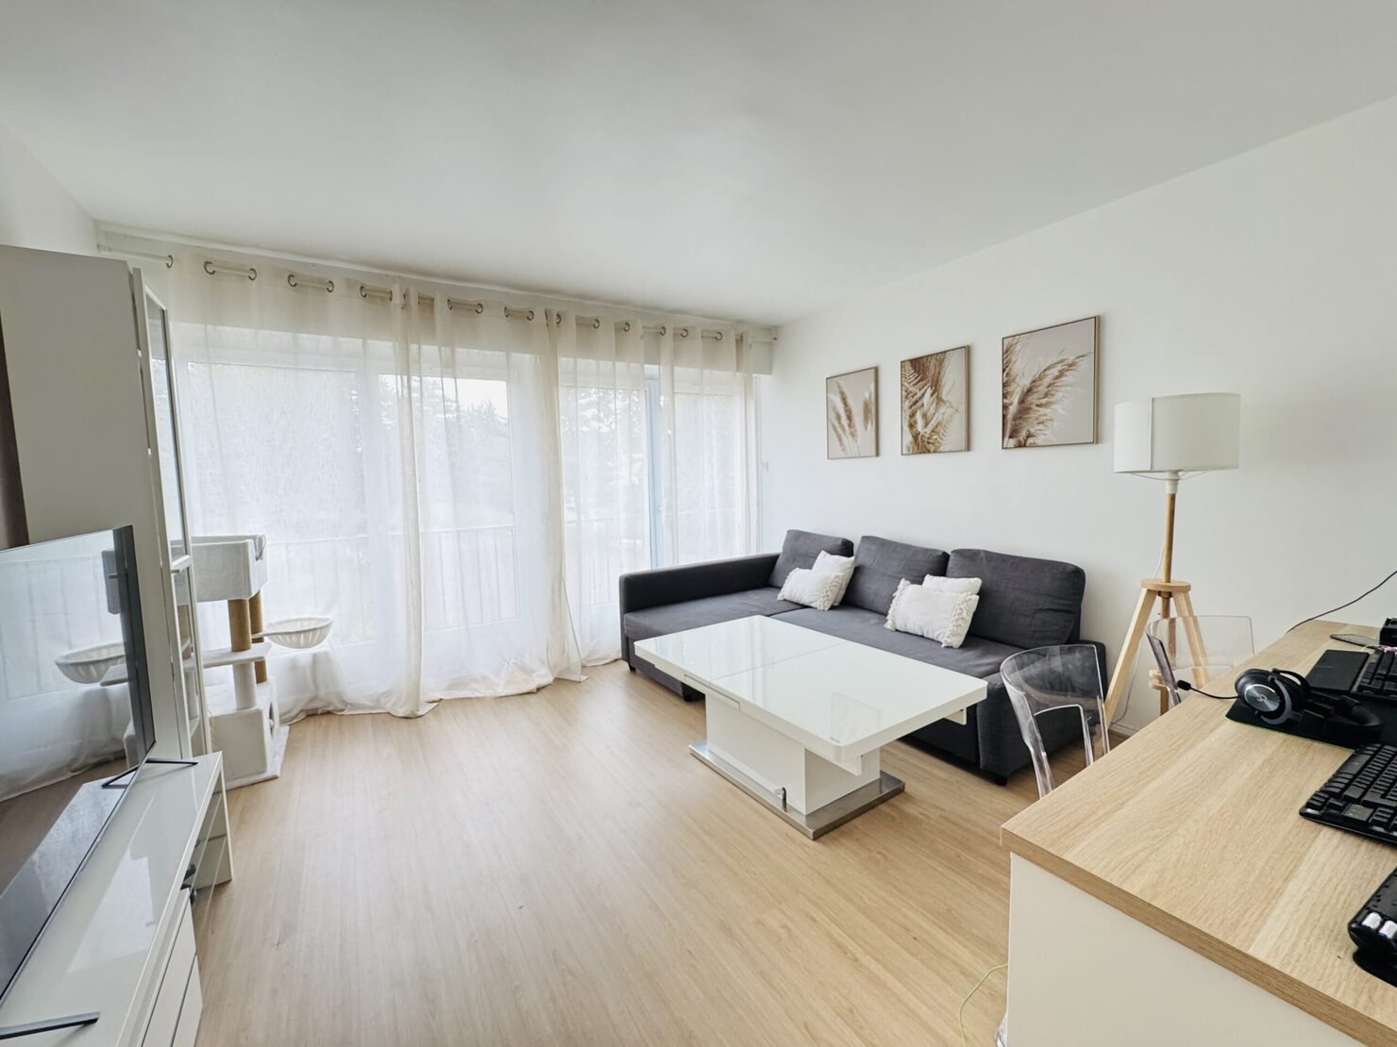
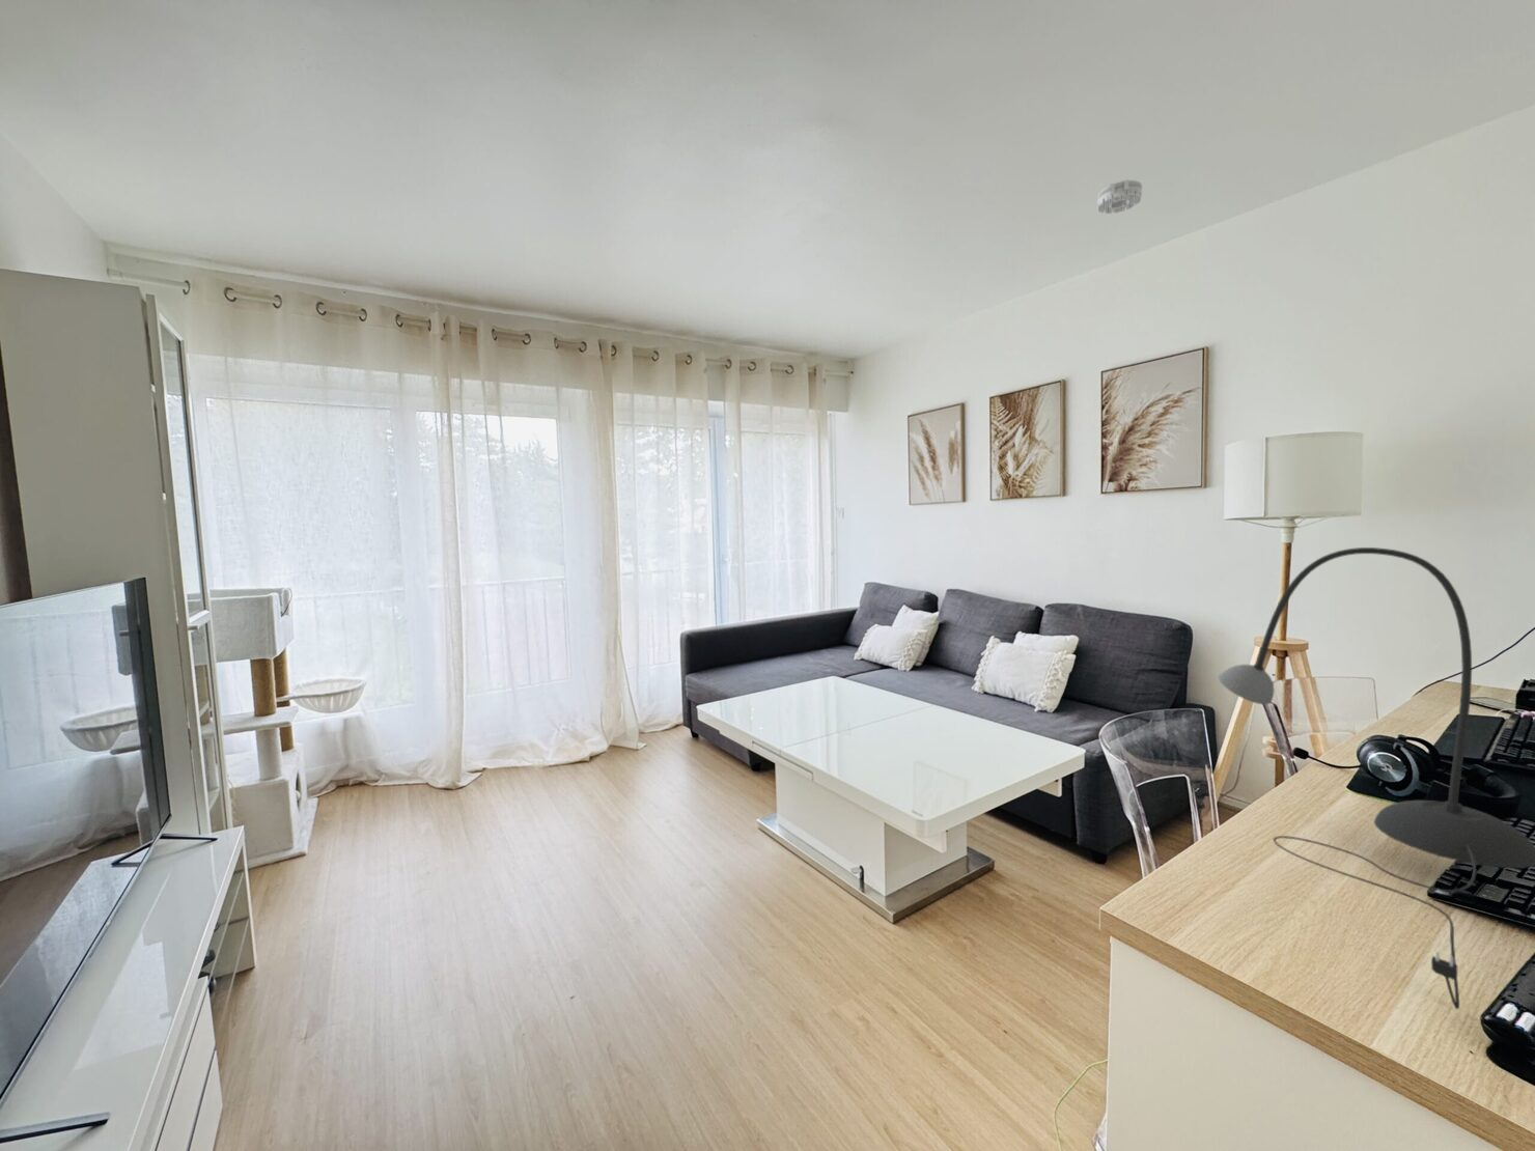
+ desk lamp (1273, 695)
+ smoke detector (1119, 196)
